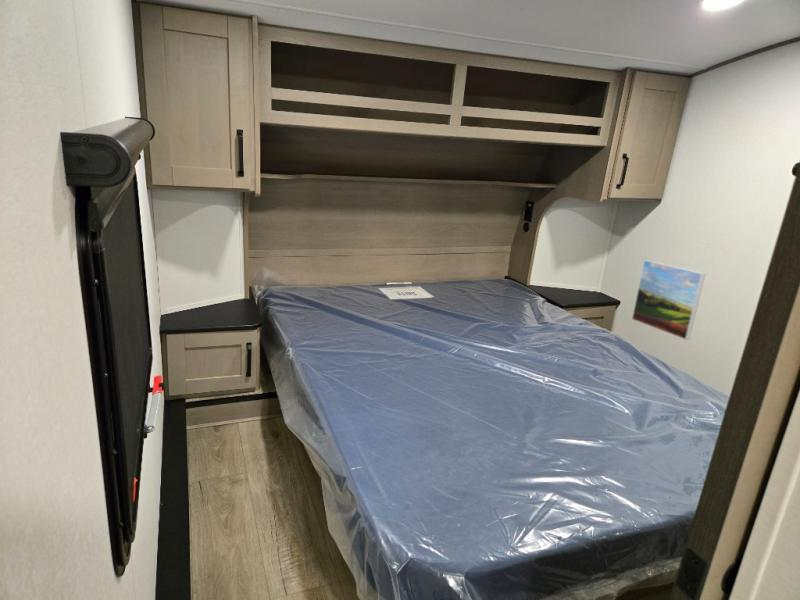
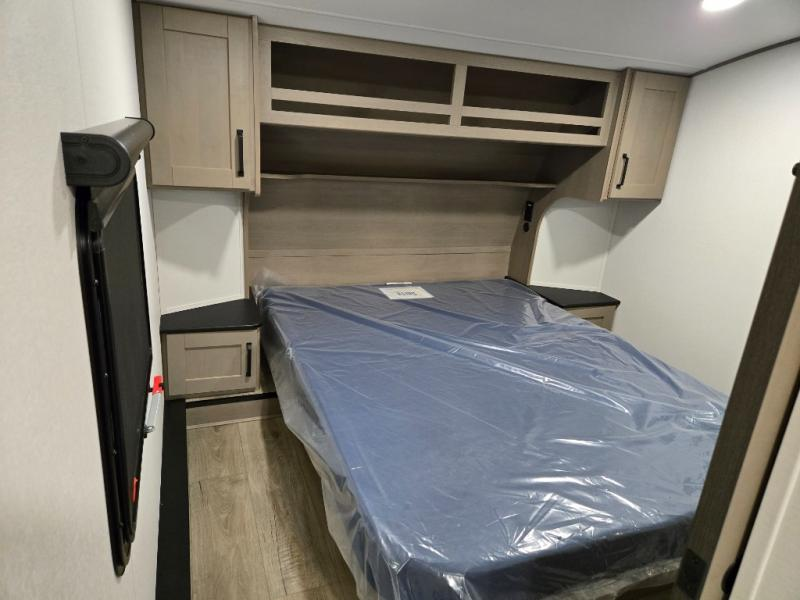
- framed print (665, 298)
